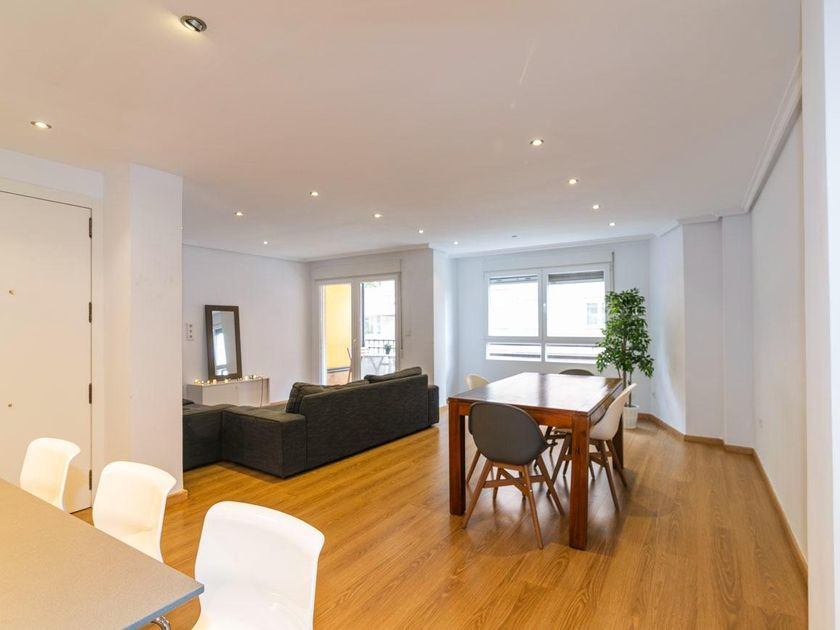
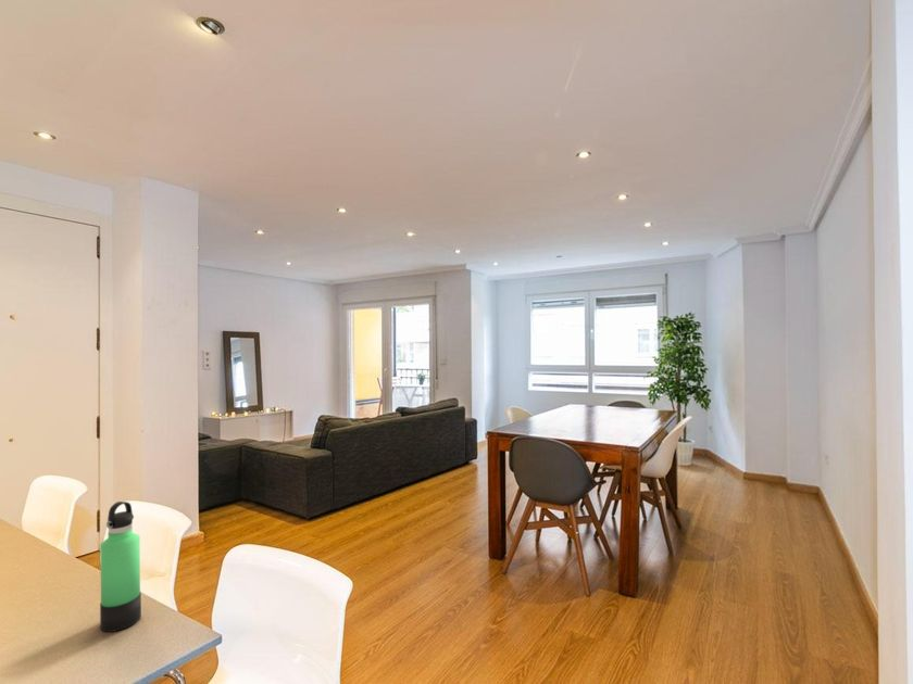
+ thermos bottle (121, 561)
